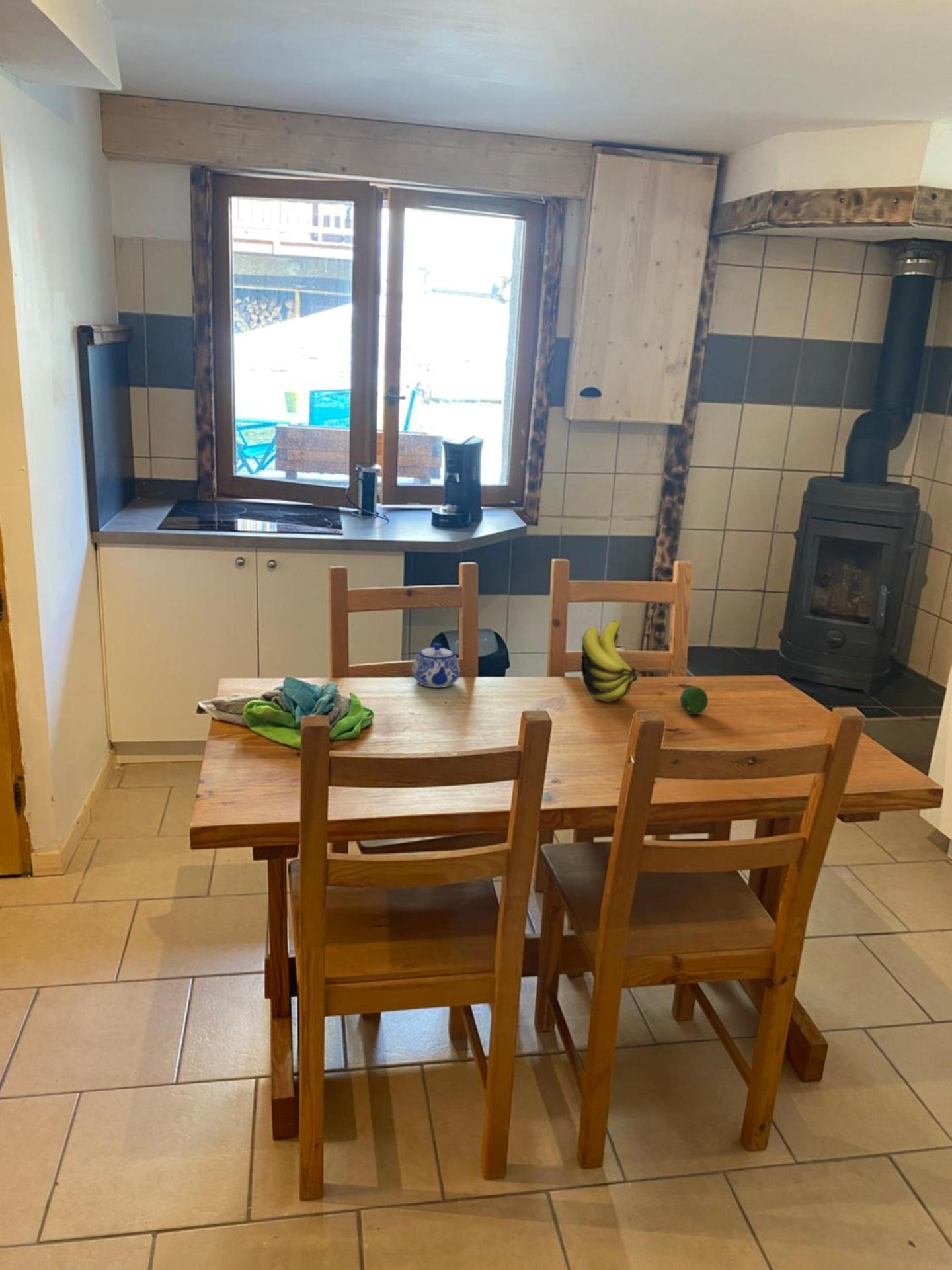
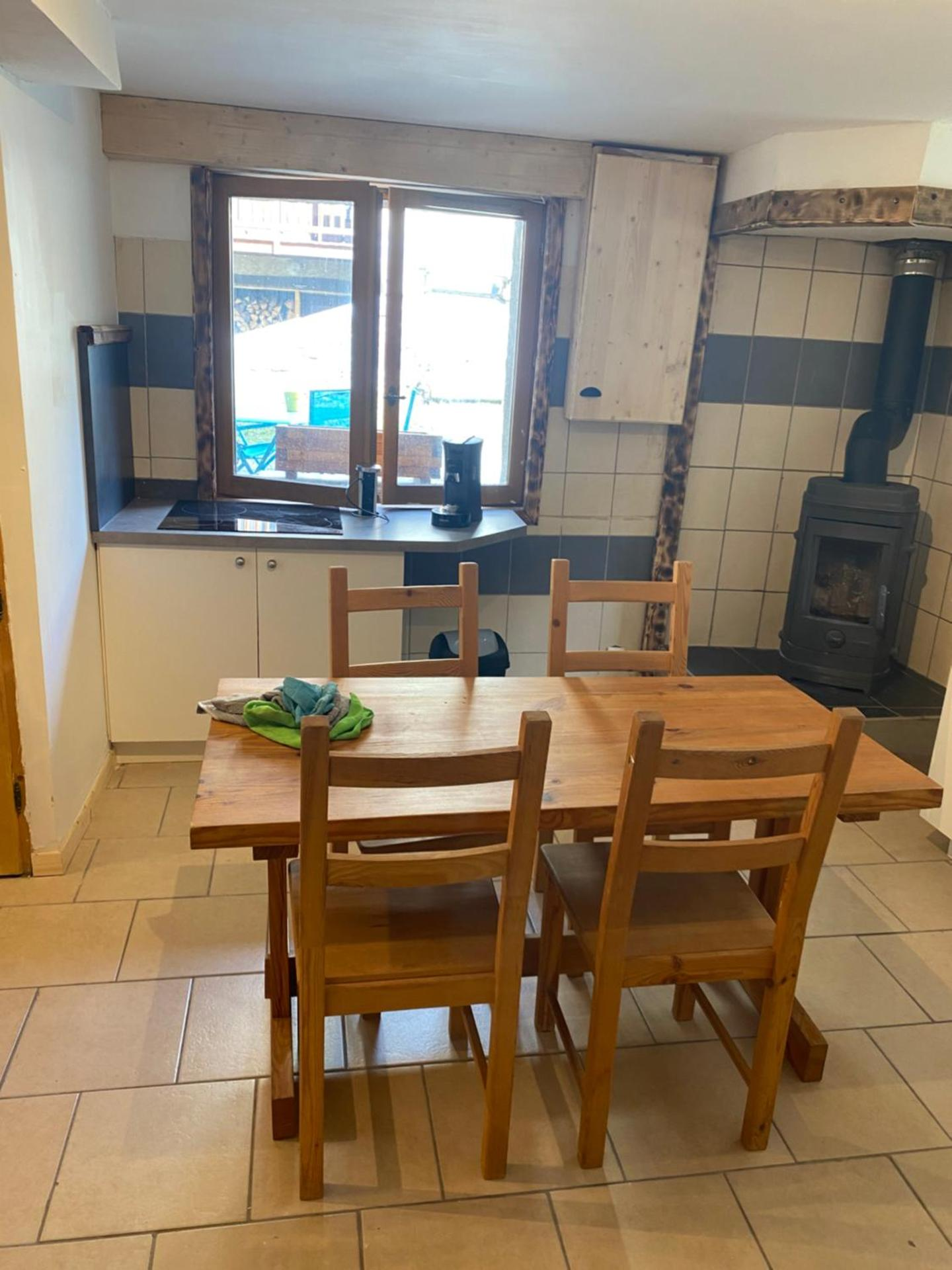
- fruit (694, 700)
- teapot (436, 664)
- banana (612, 662)
